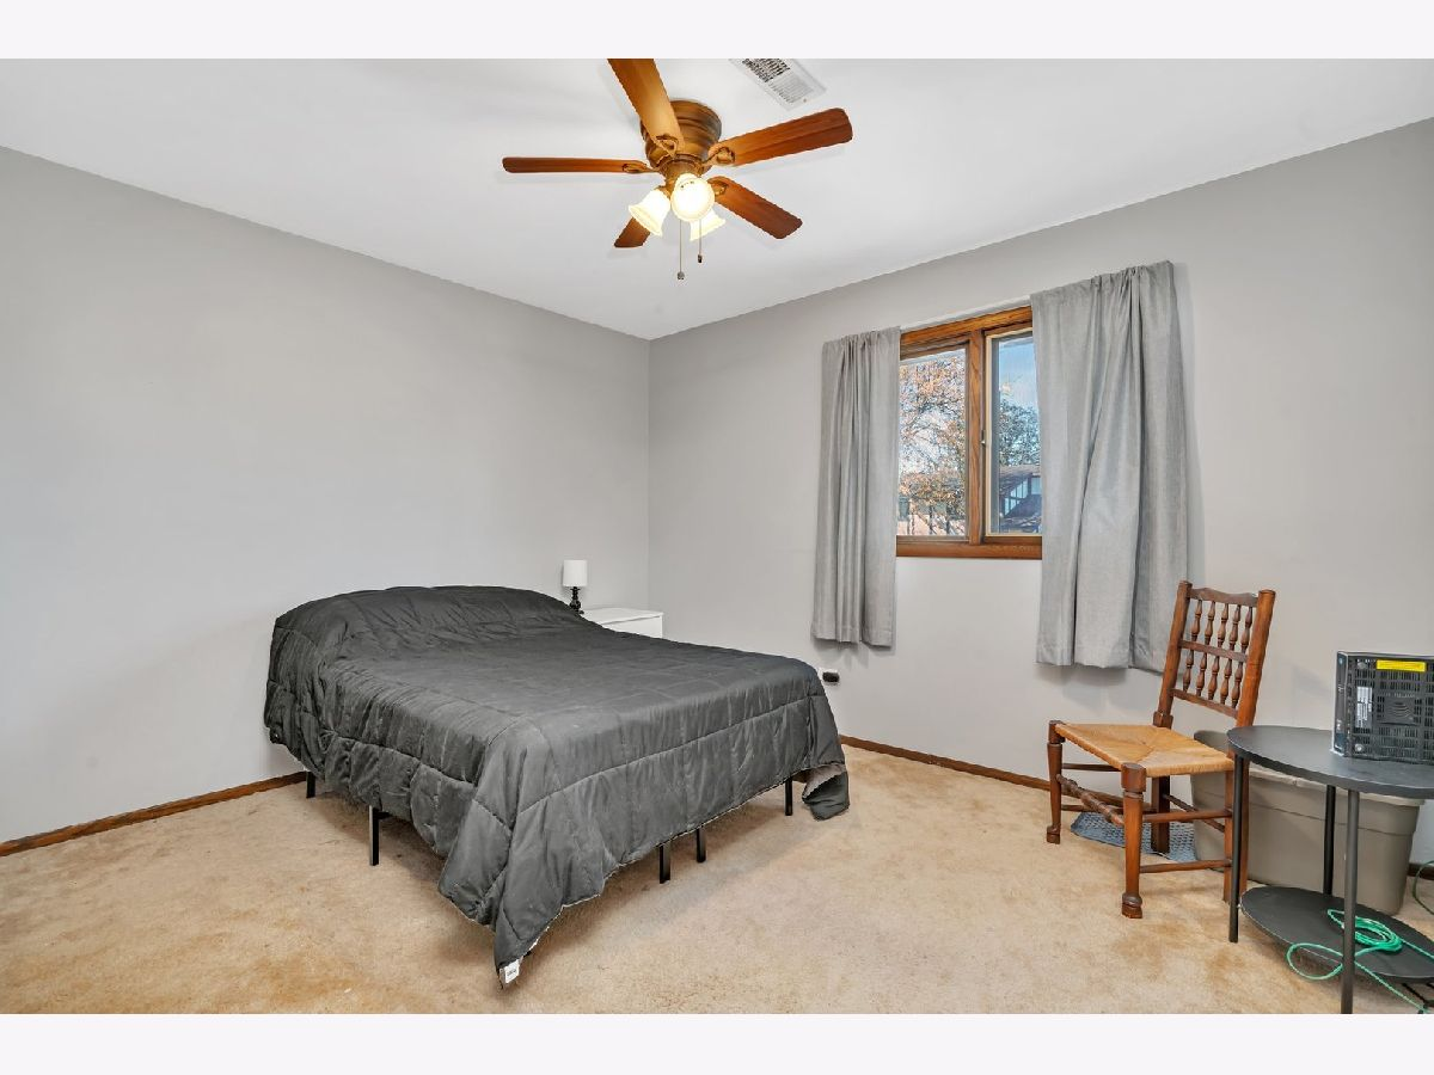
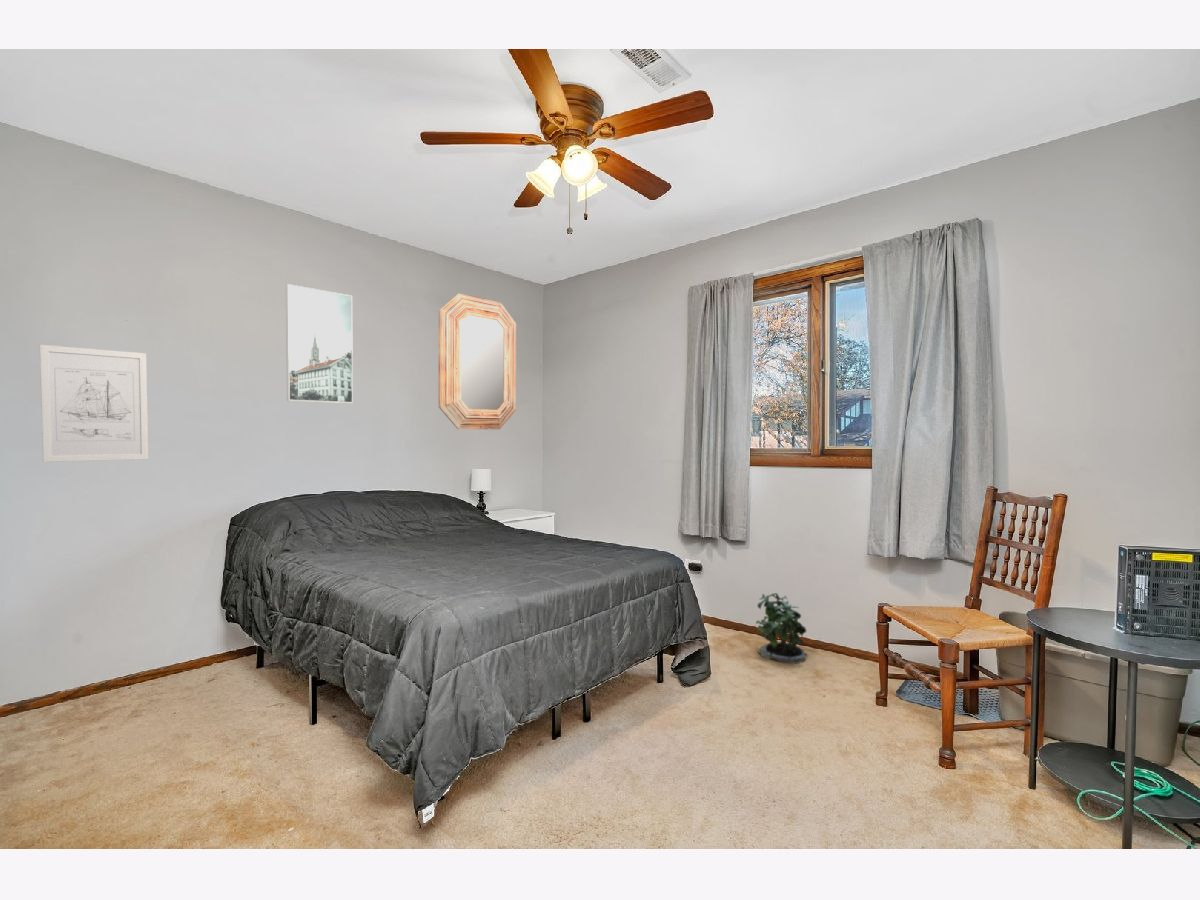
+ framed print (320, 346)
+ home mirror (481, 363)
+ potted plant (781, 624)
+ wall art (96, 405)
